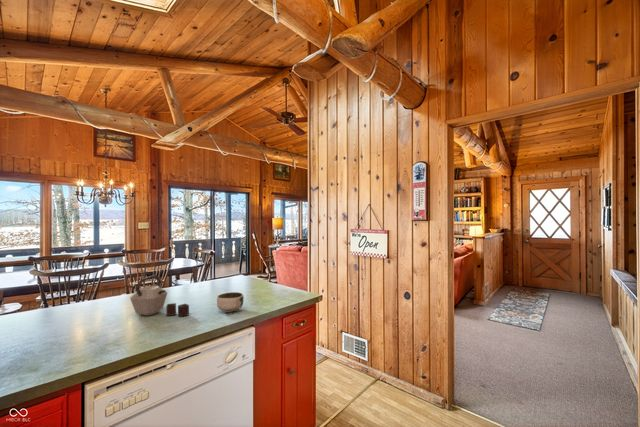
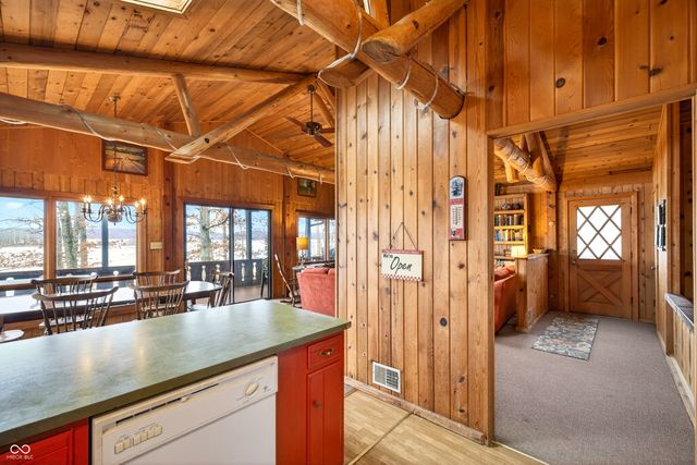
- kettle (162, 295)
- bowl (230, 302)
